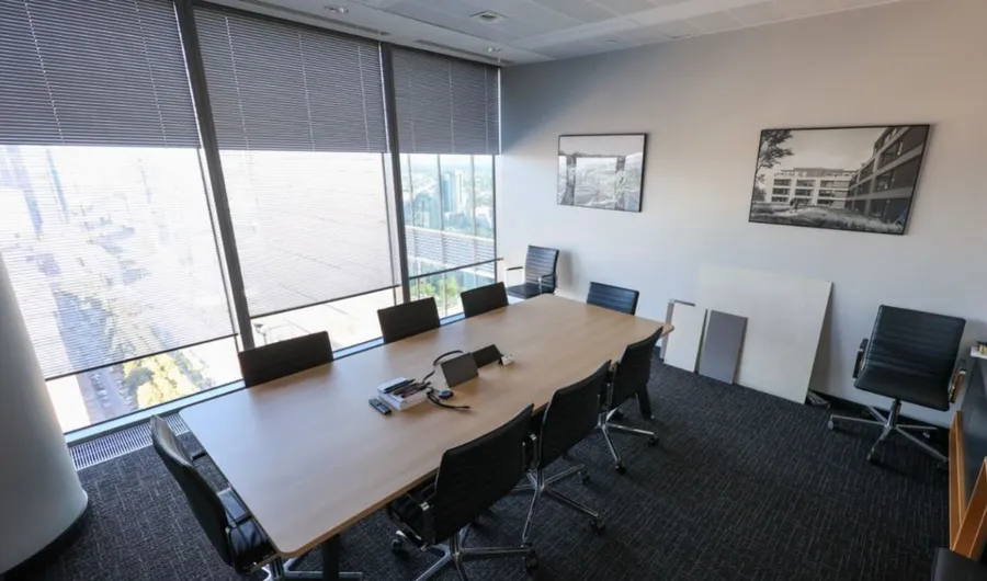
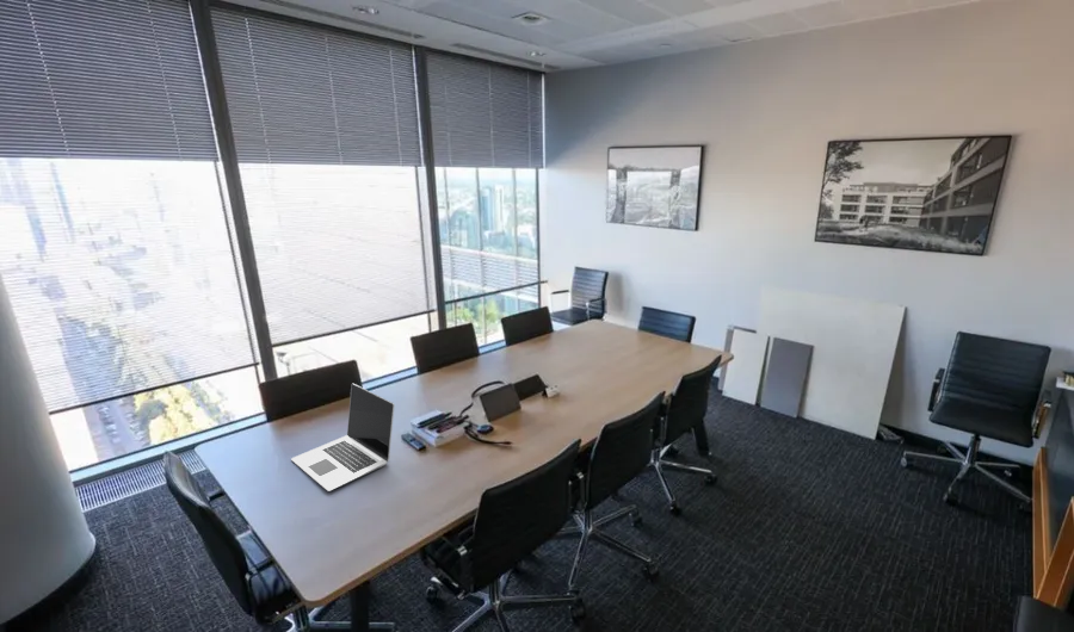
+ laptop (342, 436)
